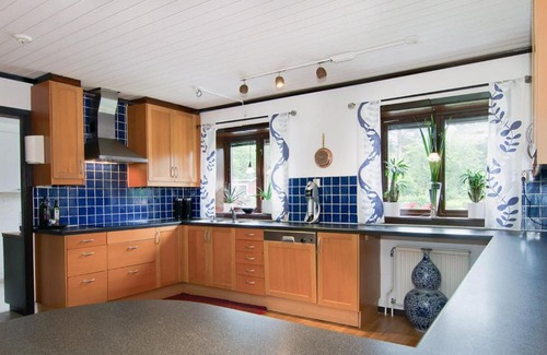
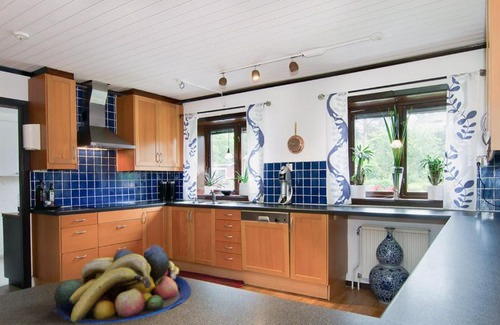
+ fruit bowl (128, 274)
